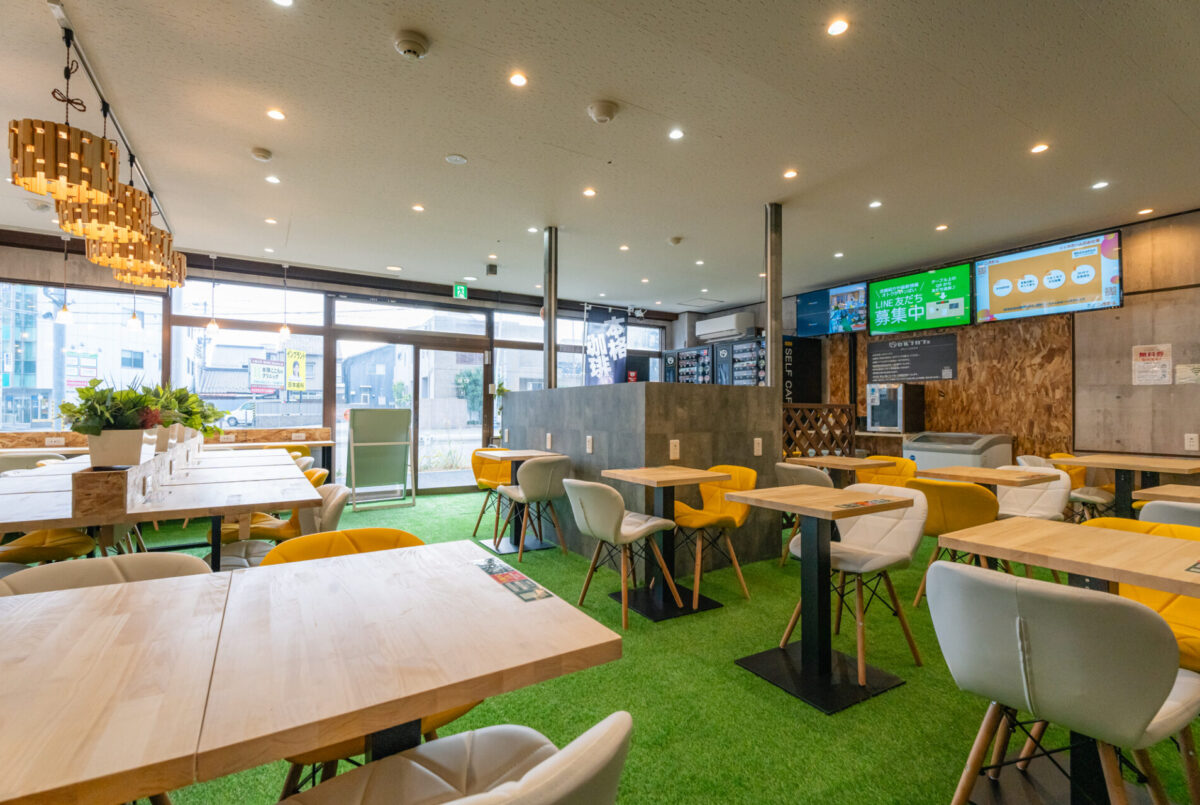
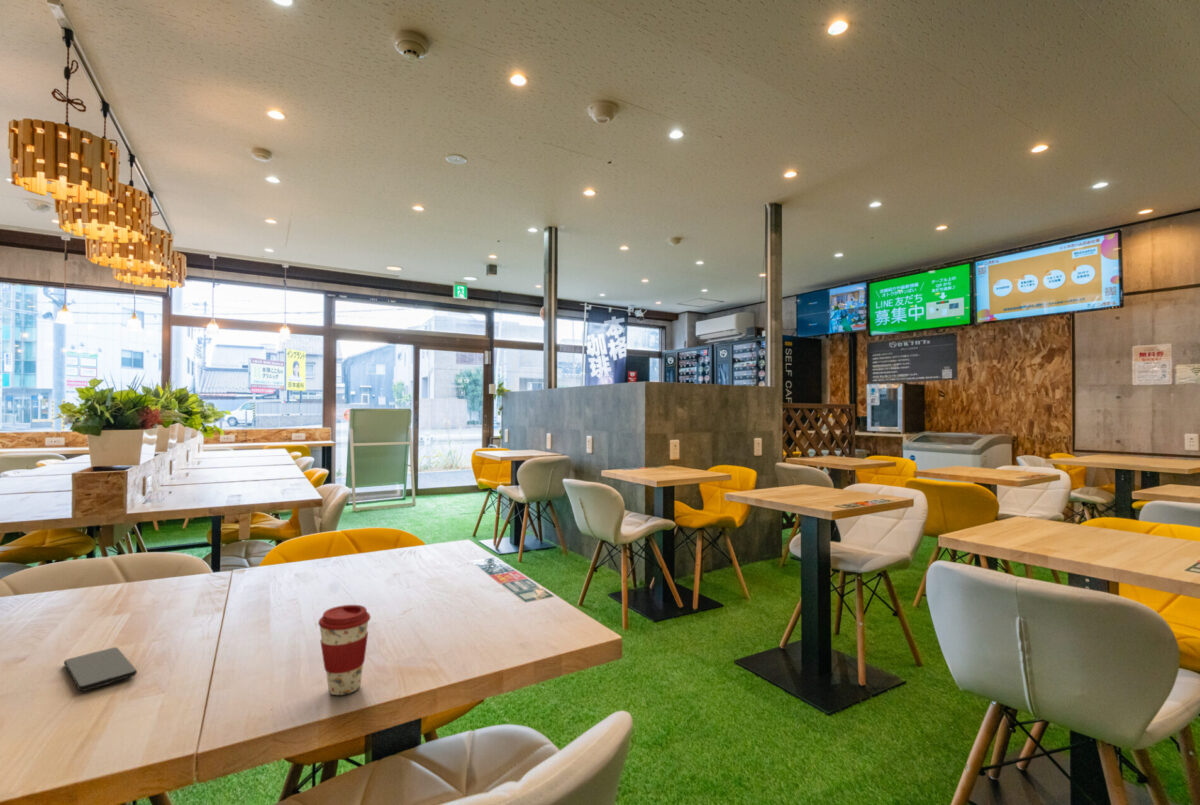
+ coffee cup (344, 649)
+ smartphone (99, 667)
